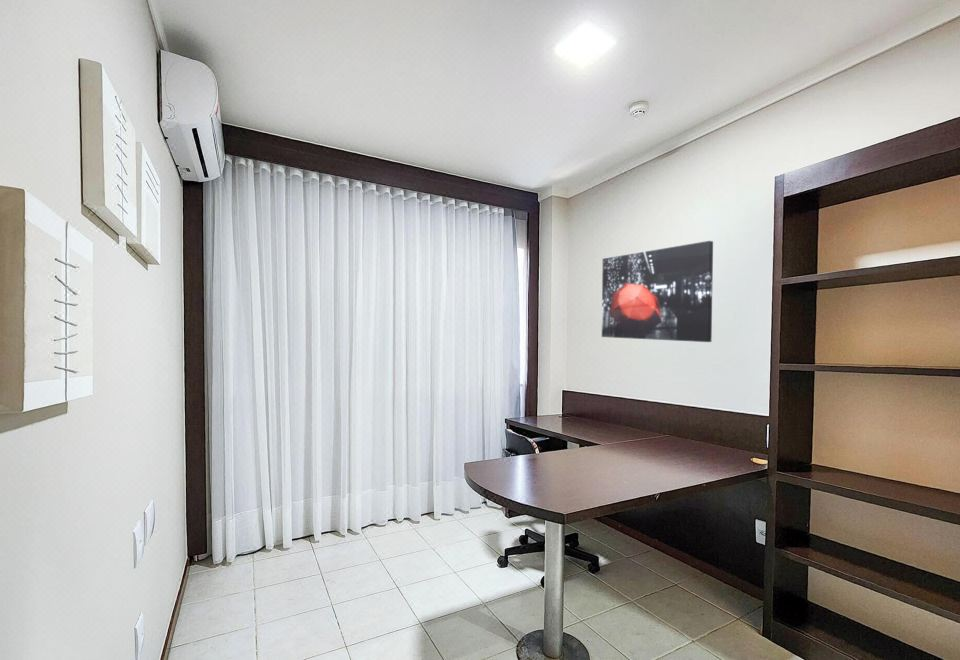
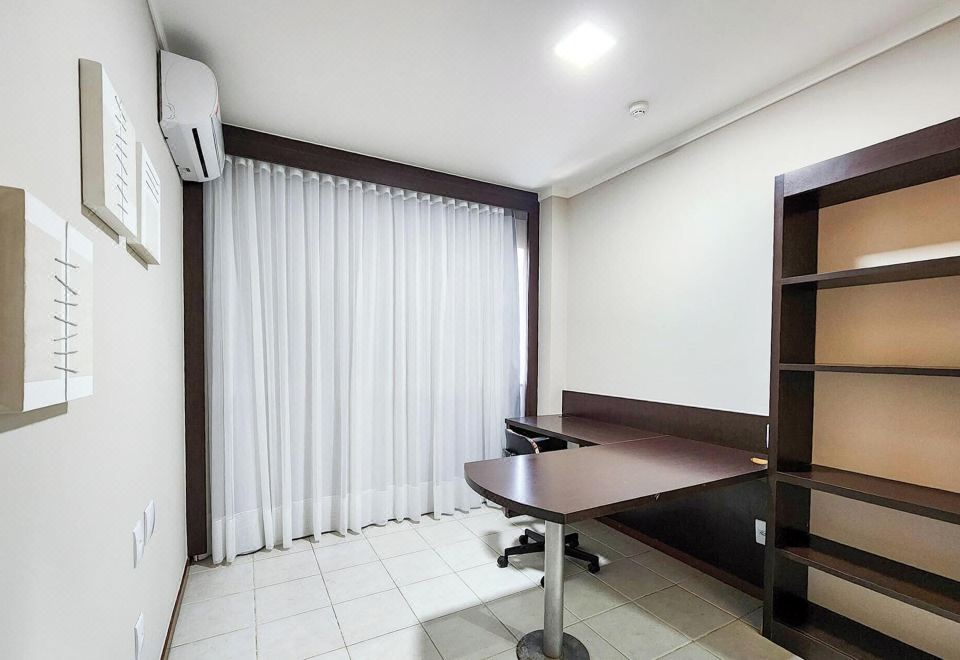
- wall art (650, 295)
